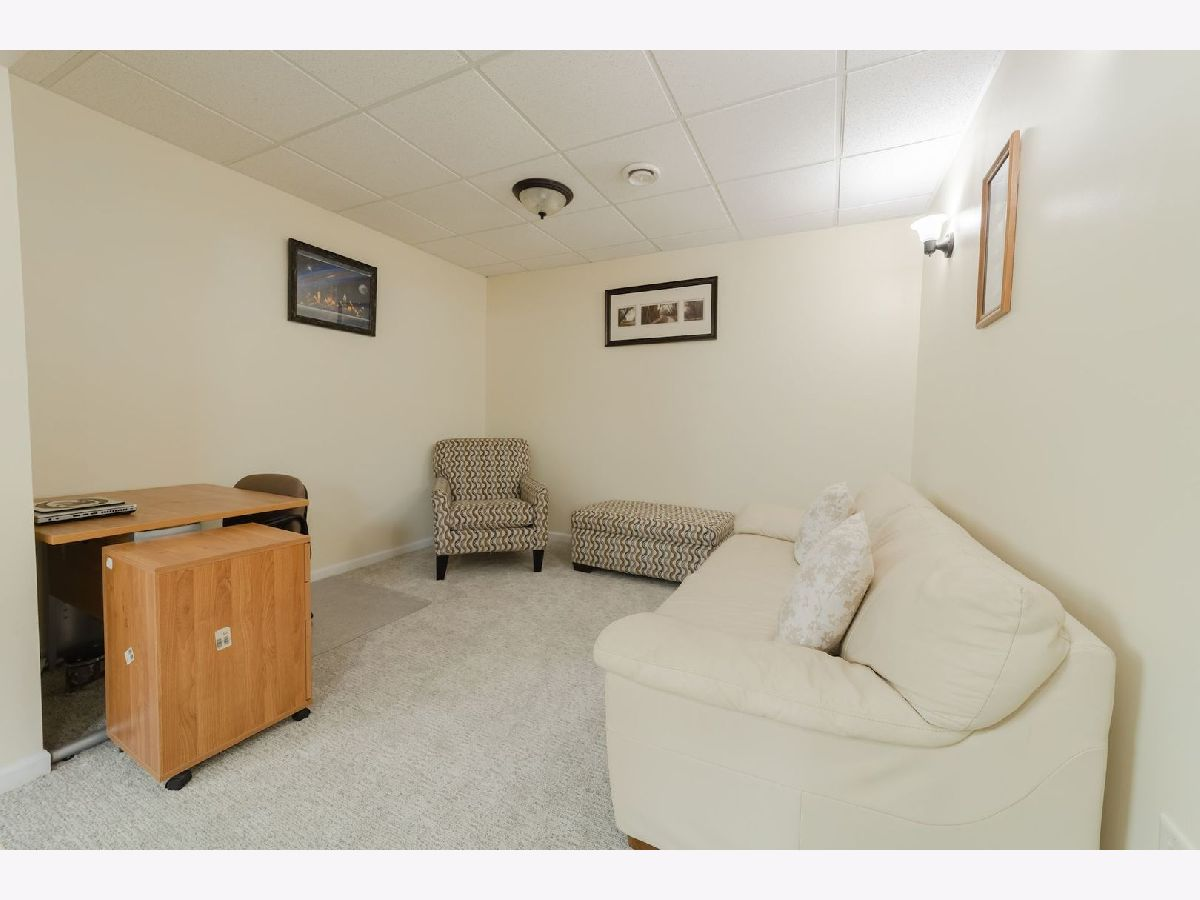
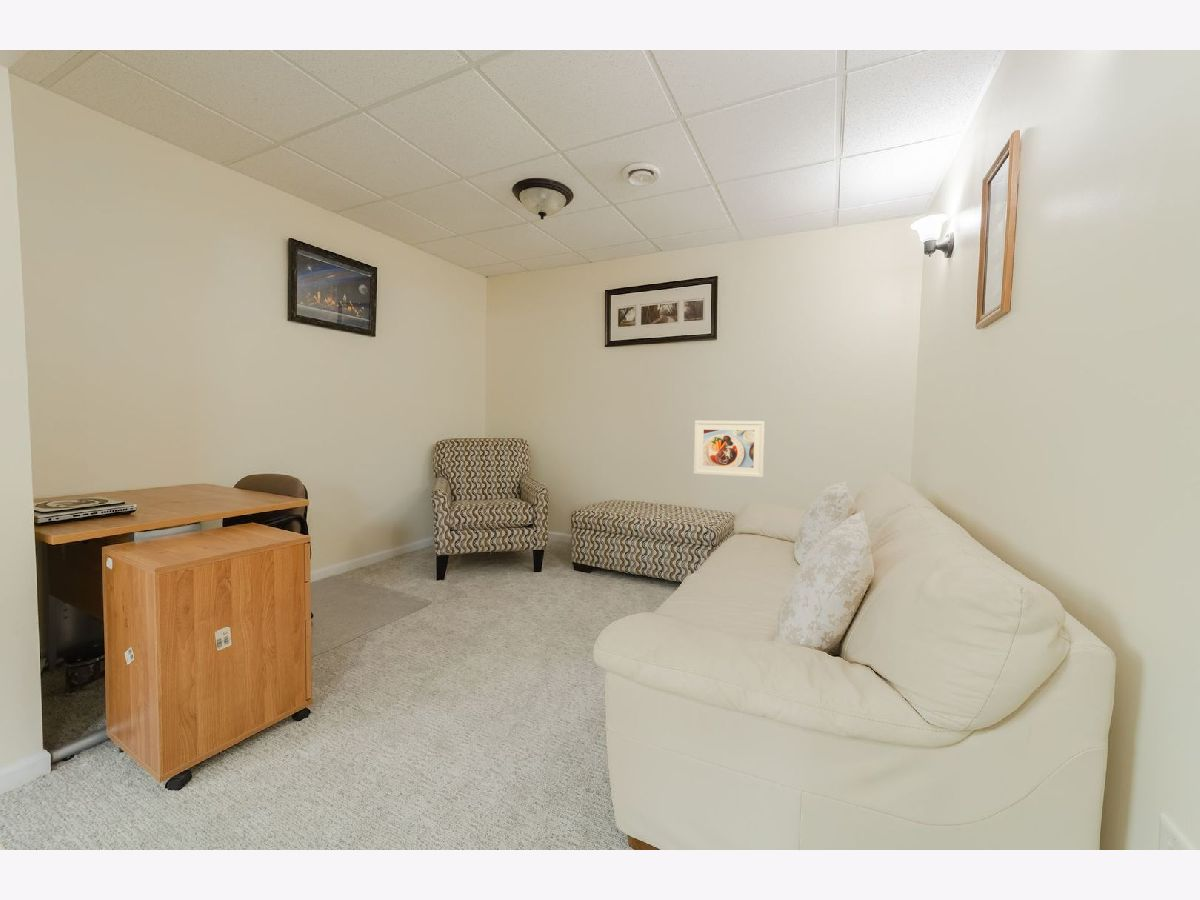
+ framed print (728, 448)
